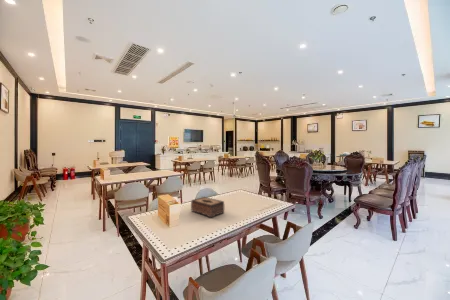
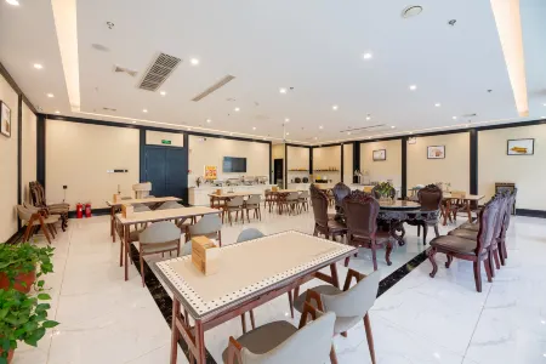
- tissue box (207, 206)
